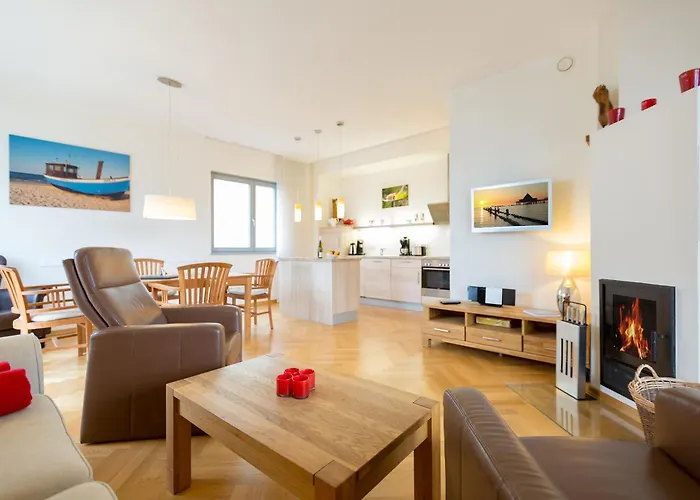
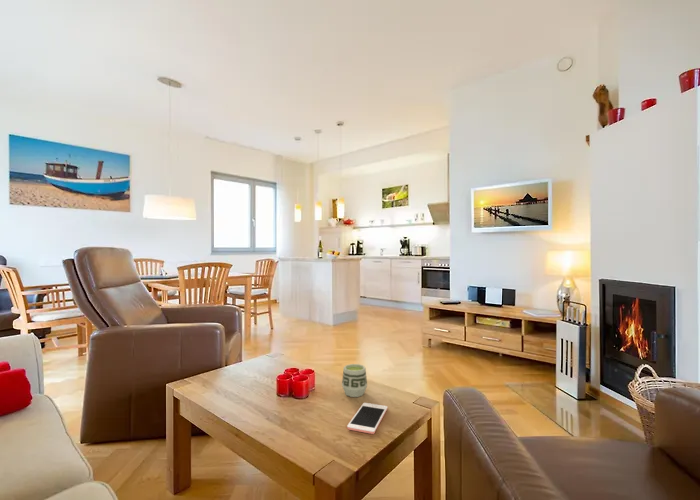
+ cell phone (368, 417)
+ cup (354, 380)
